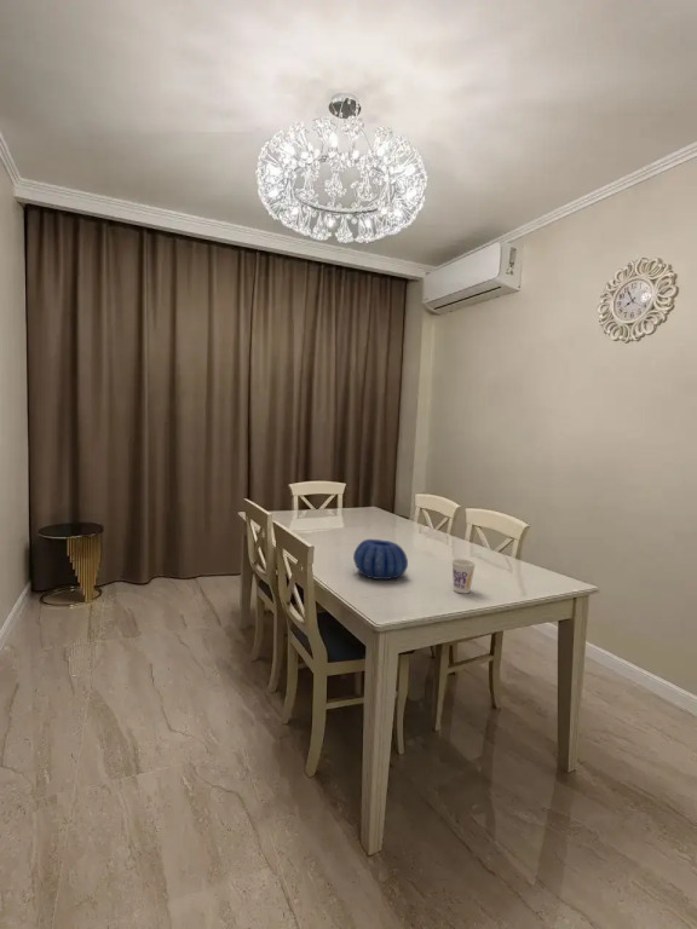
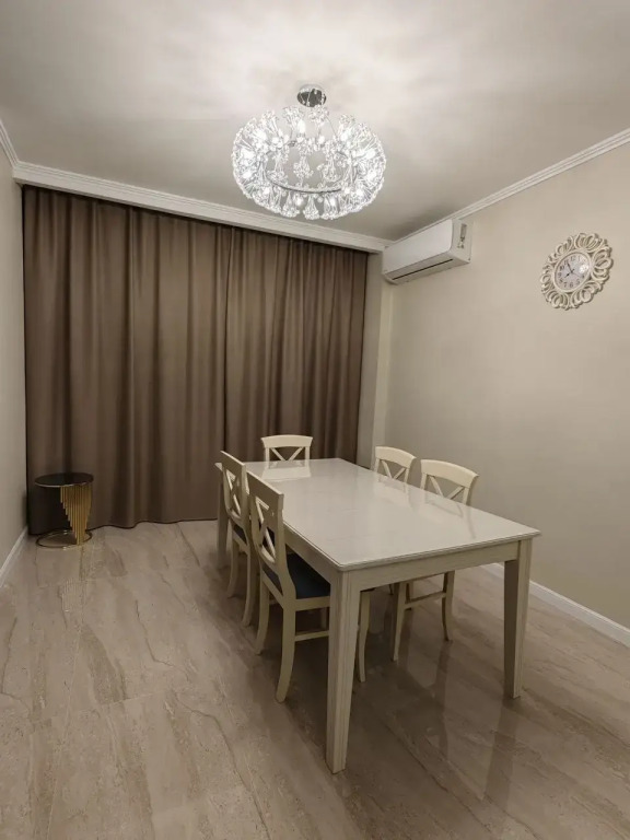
- cup (462, 576)
- decorative bowl (380, 558)
